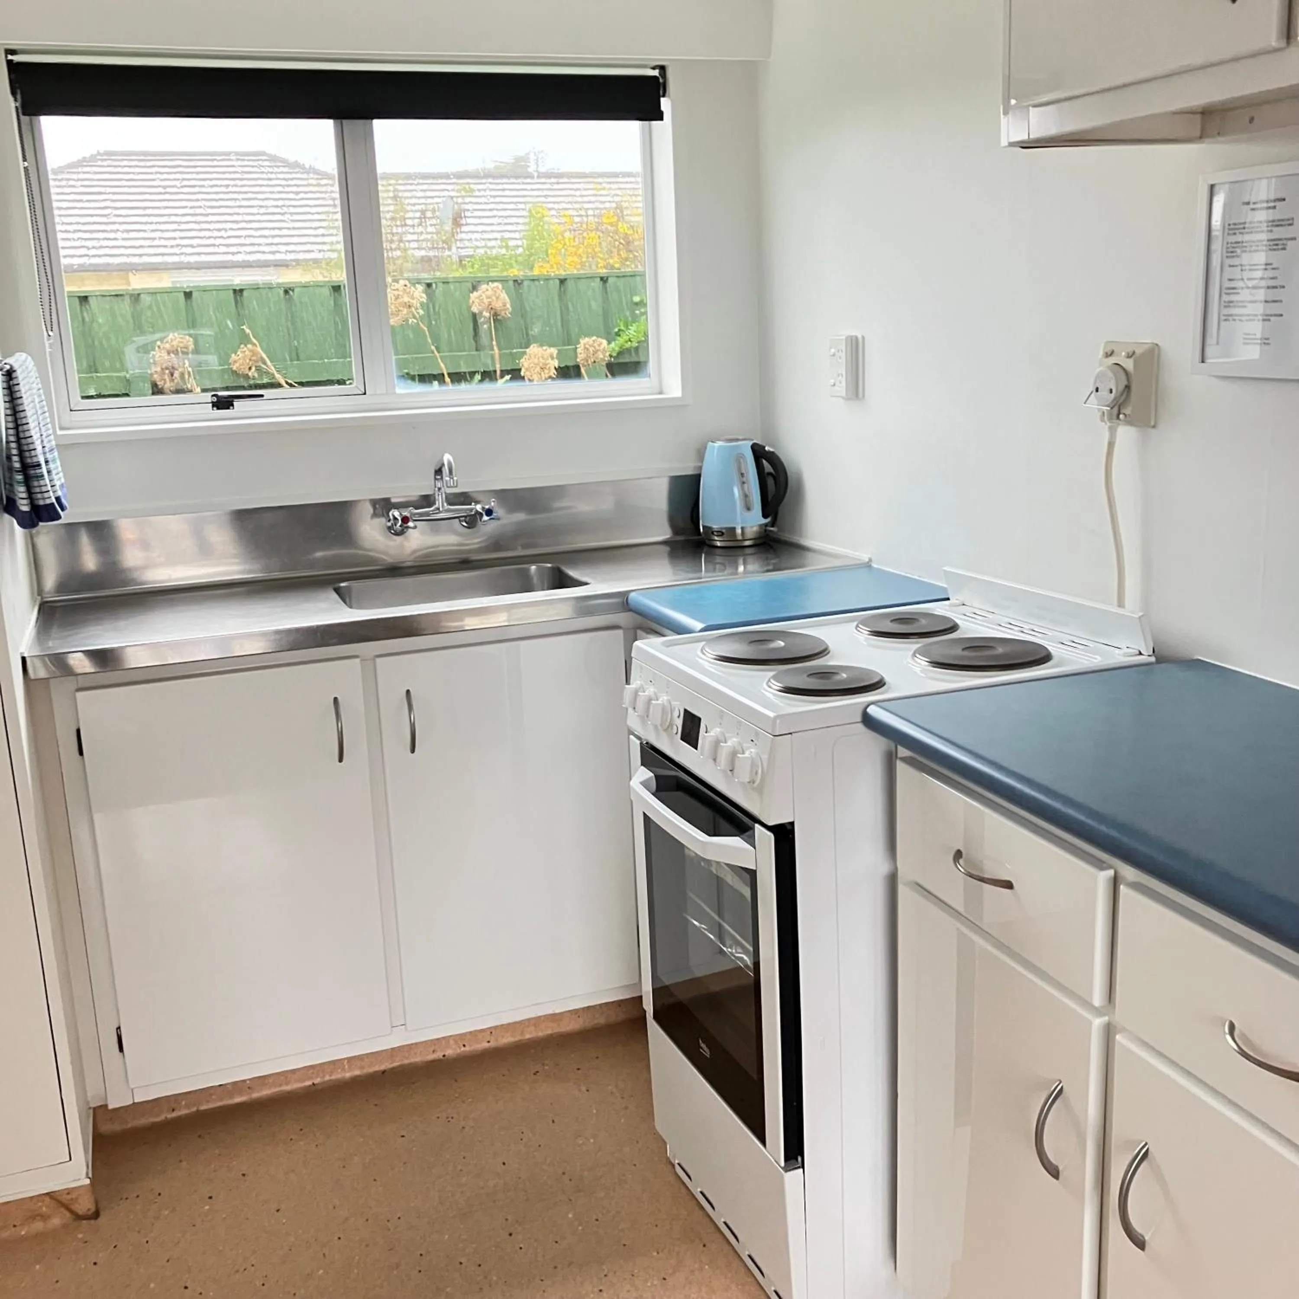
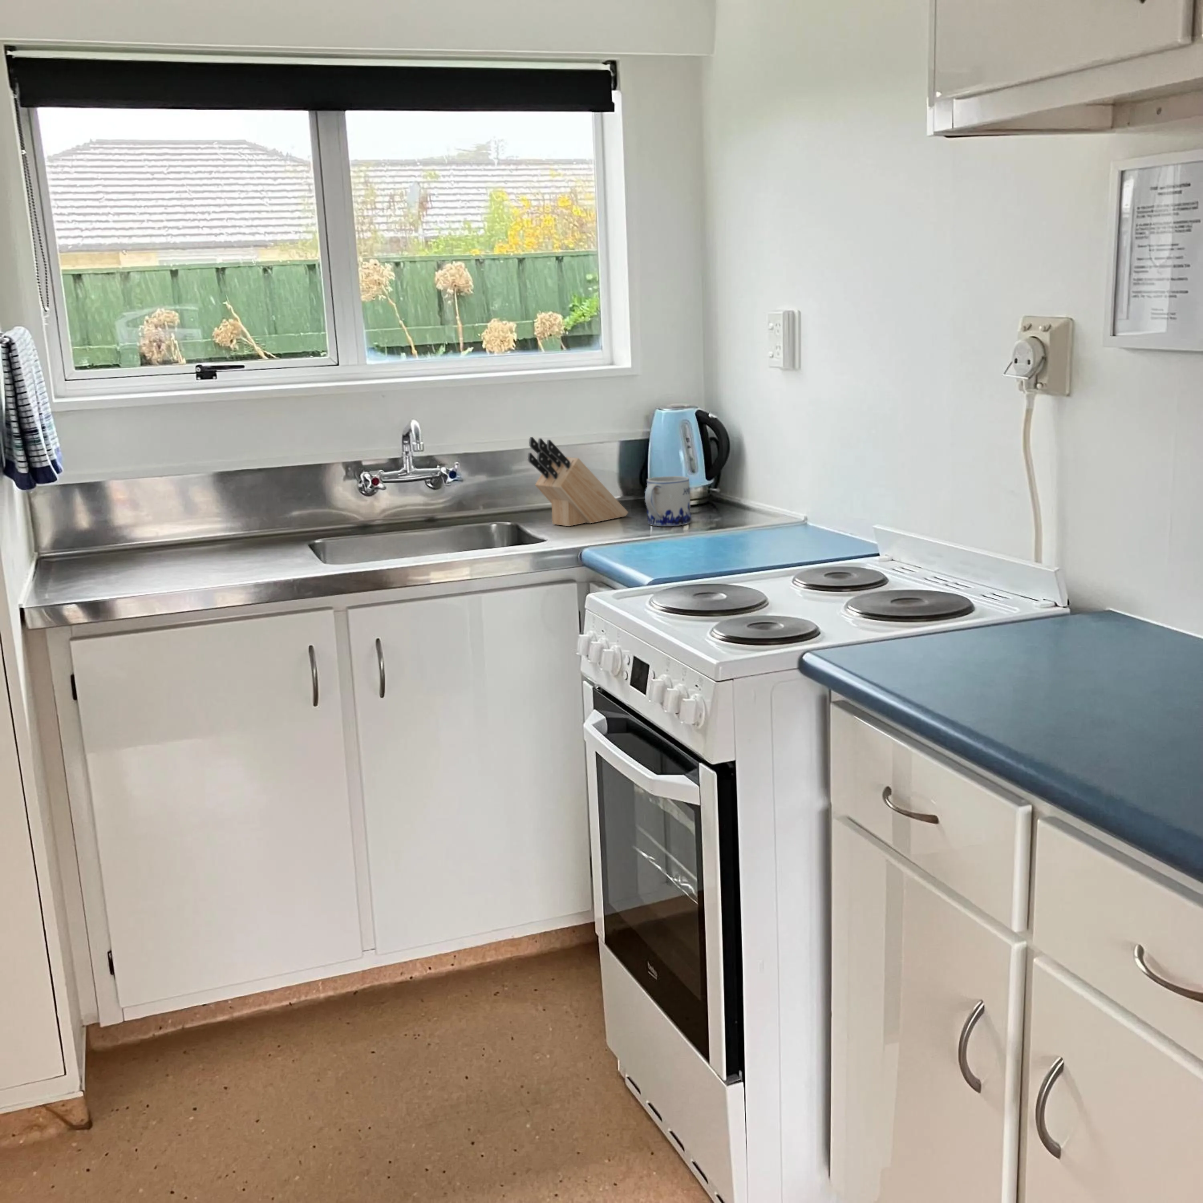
+ knife block (575, 478)
+ mug (665, 501)
